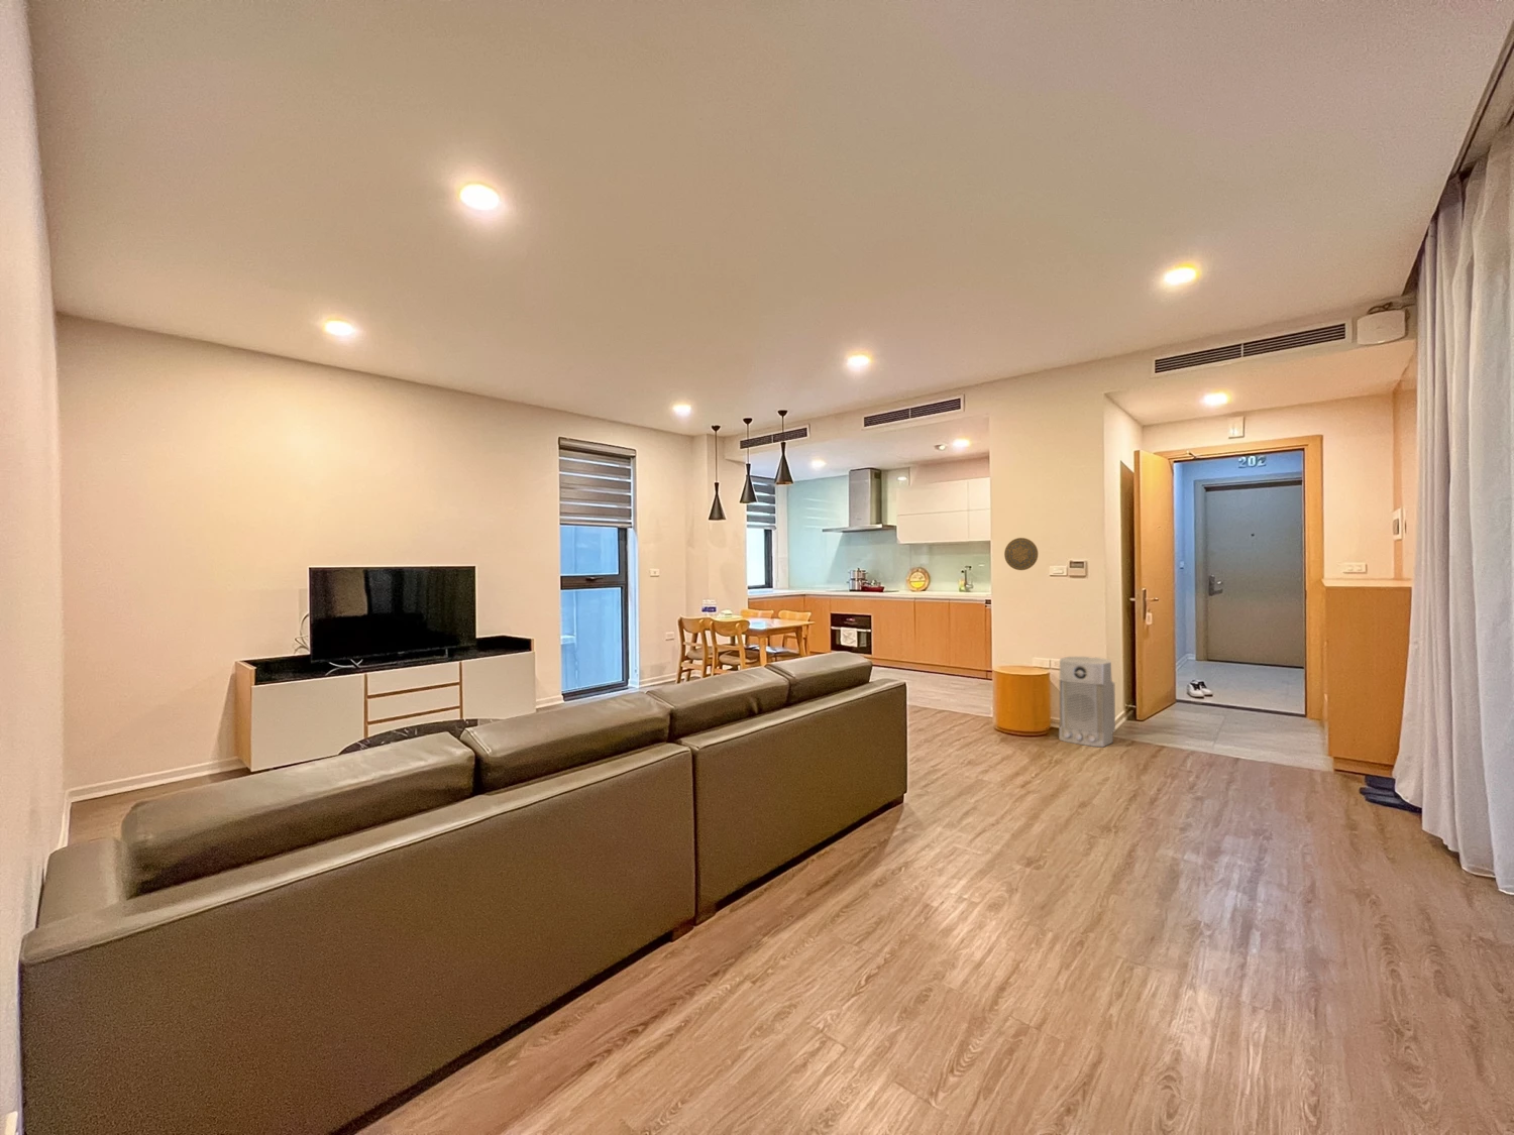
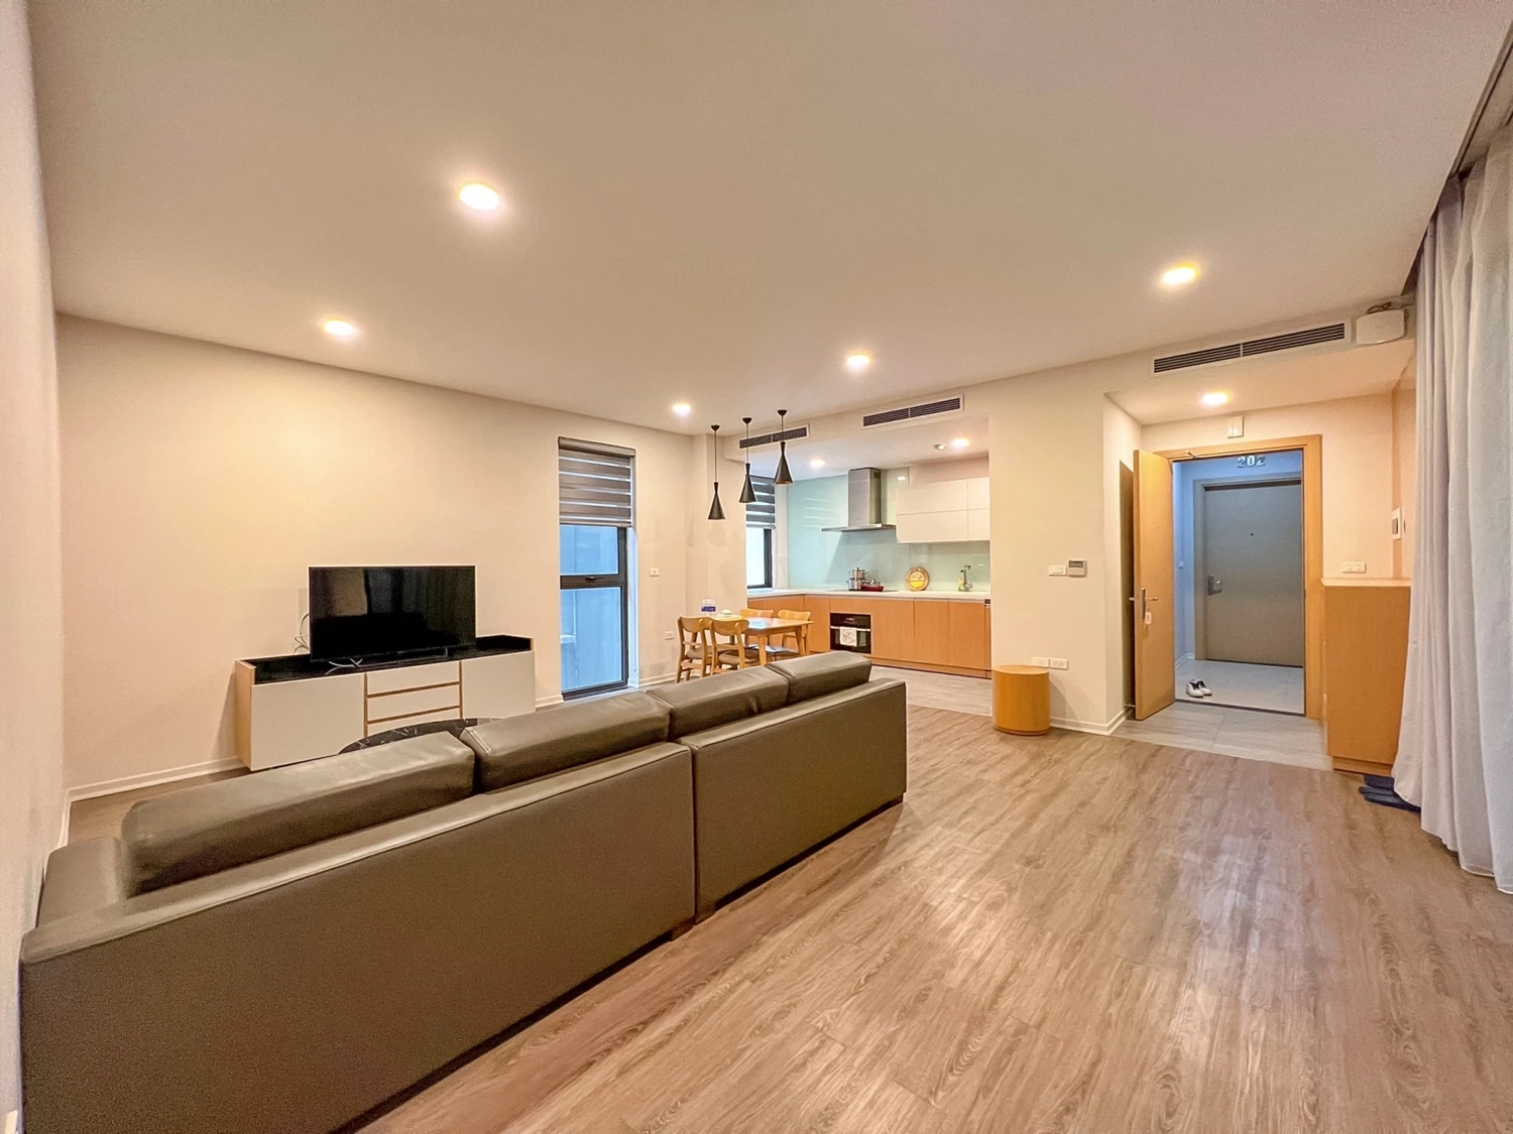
- air purifier (1086, 699)
- decorative plate (1020, 554)
